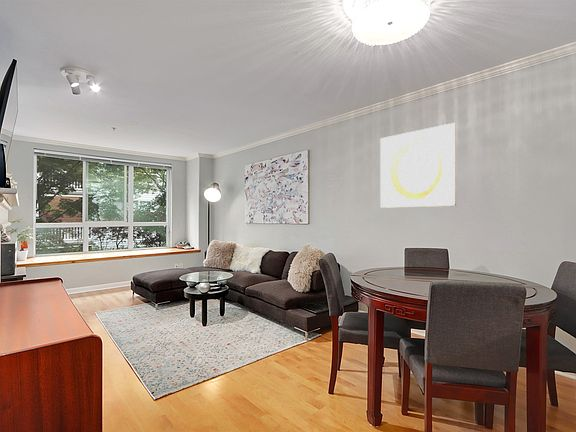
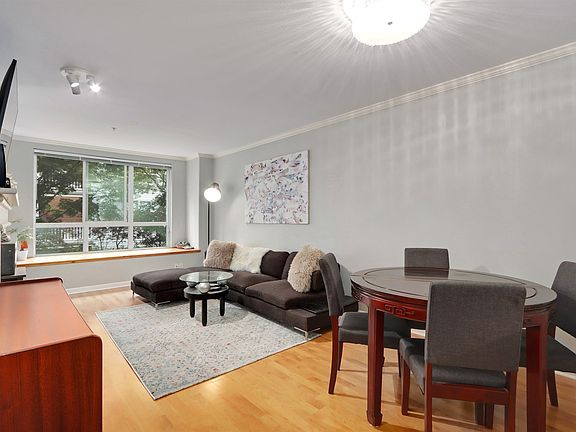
- wall art (415, 169)
